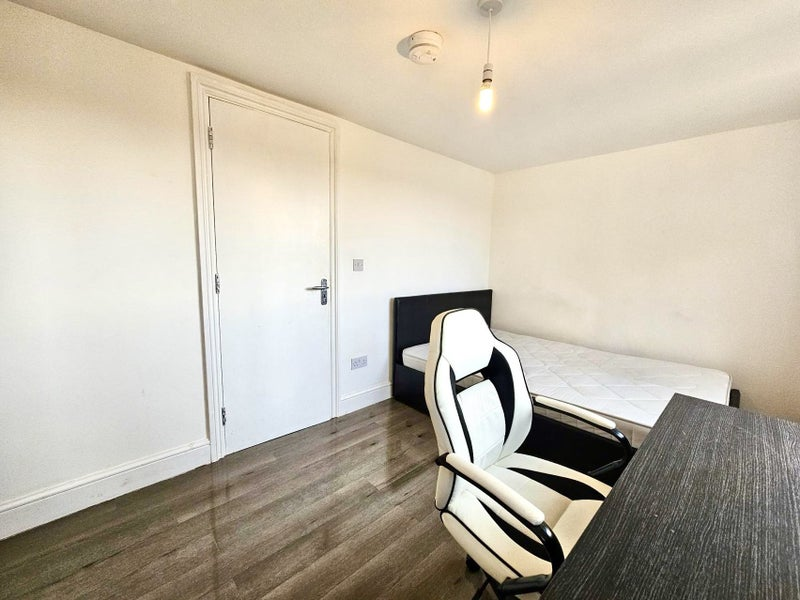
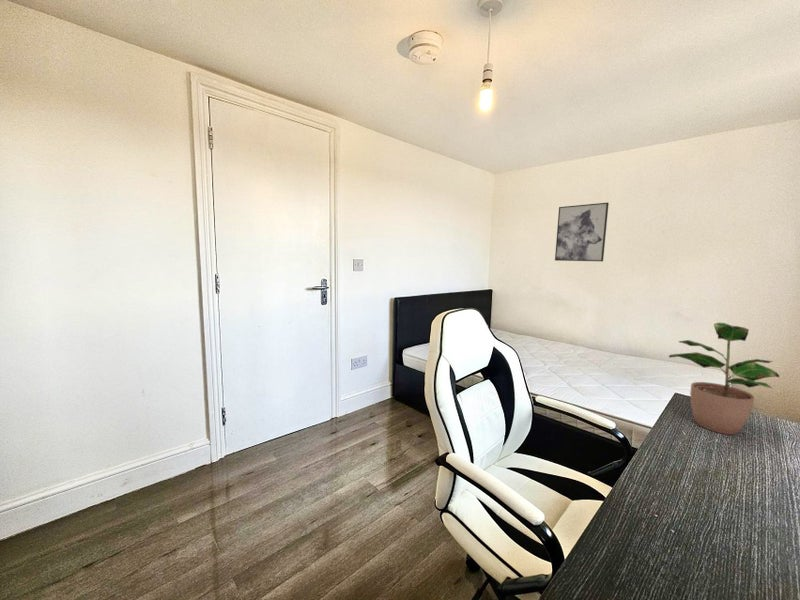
+ potted plant (723, 371)
+ wall art (580, 233)
